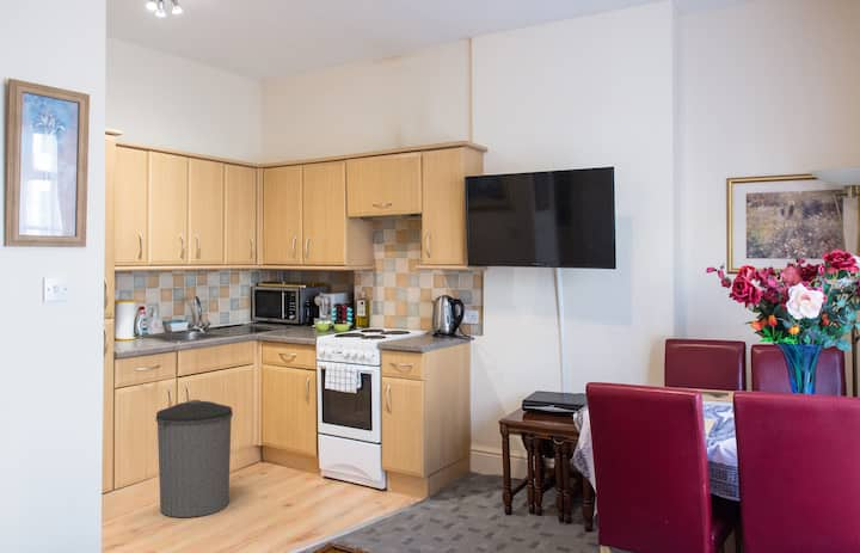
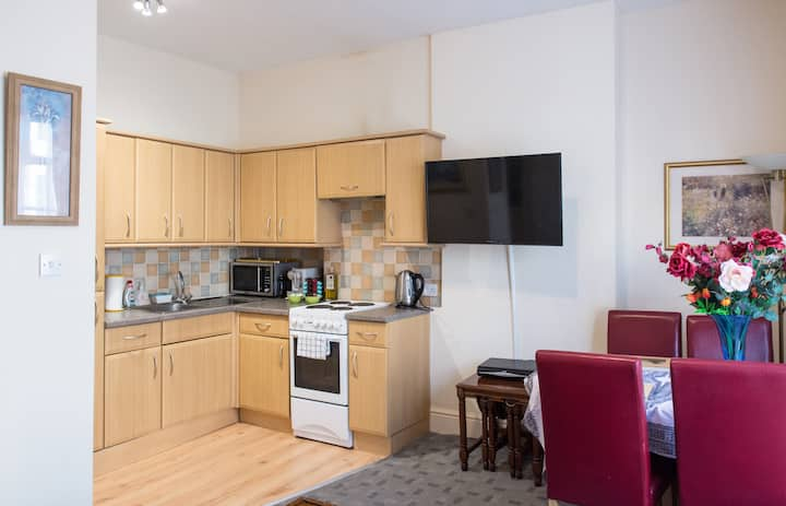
- trash can (195, 453)
